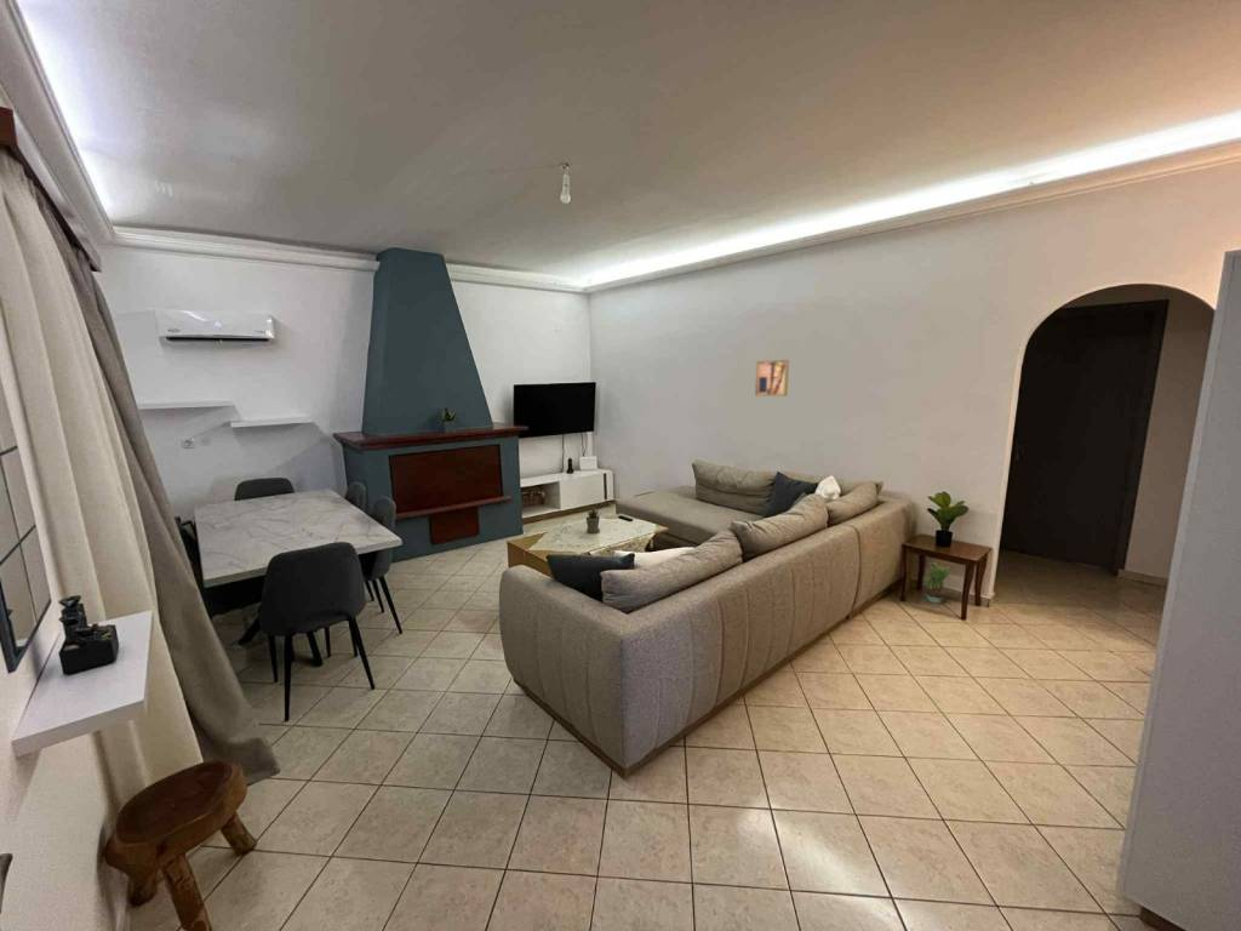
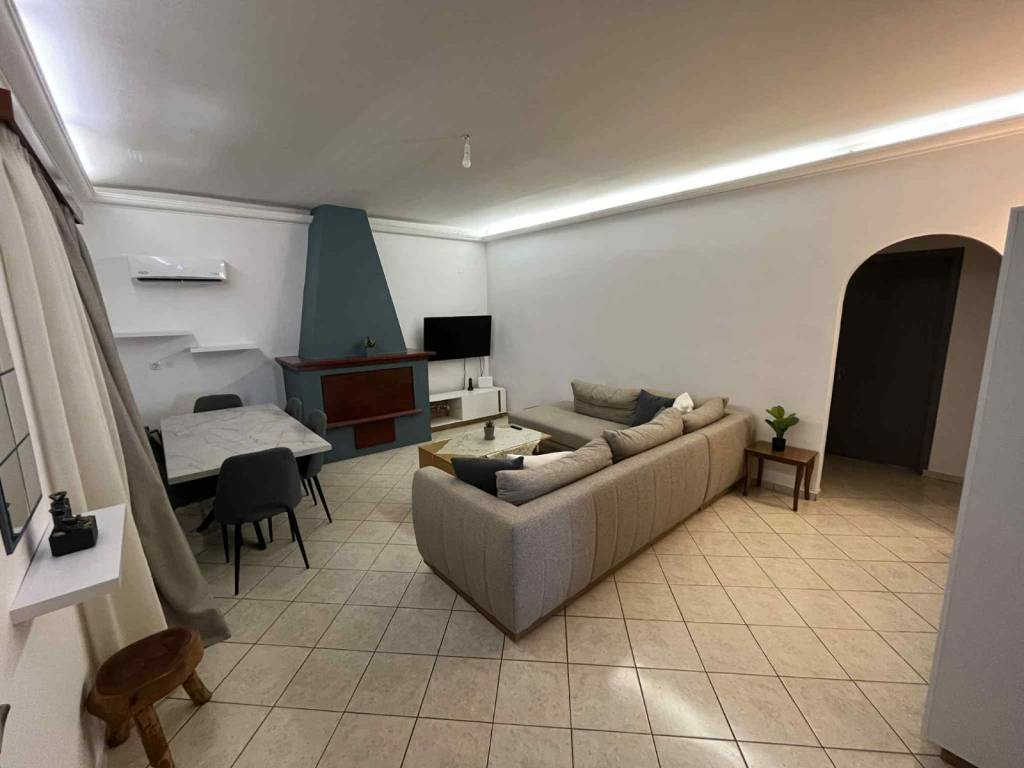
- wall art (771, 378)
- potted plant (933, 579)
